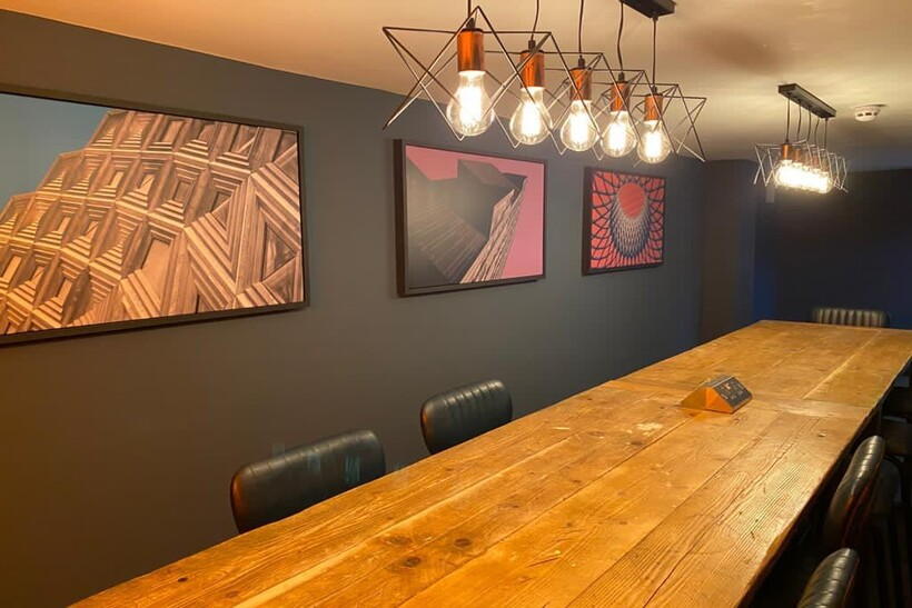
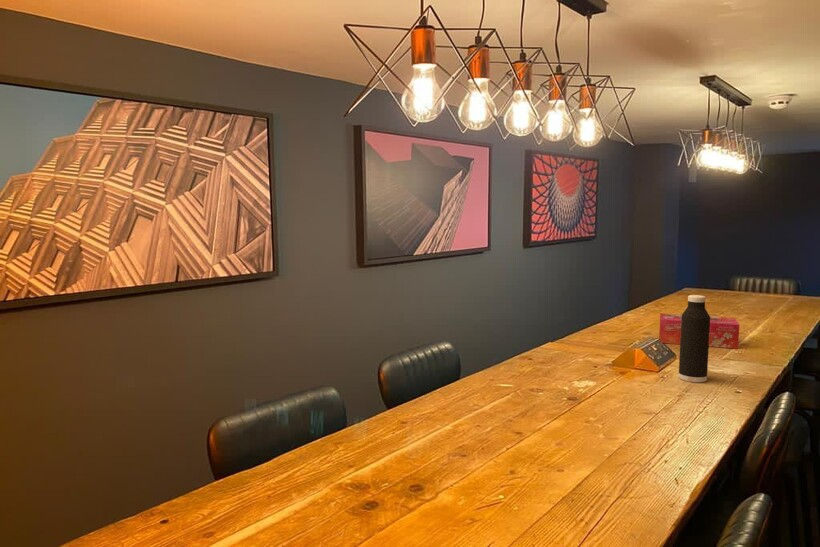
+ water bottle (694, 337)
+ tissue box (709, 333)
